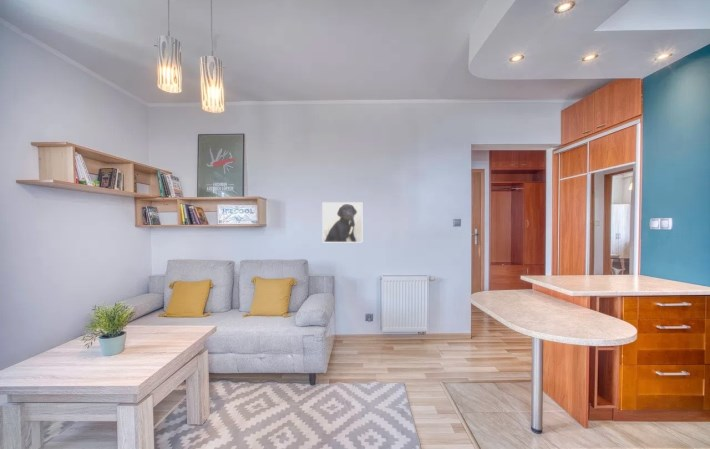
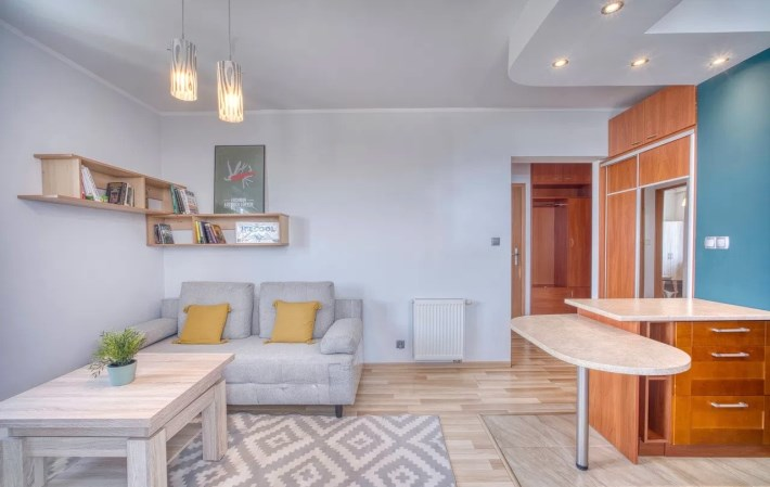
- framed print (342, 222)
